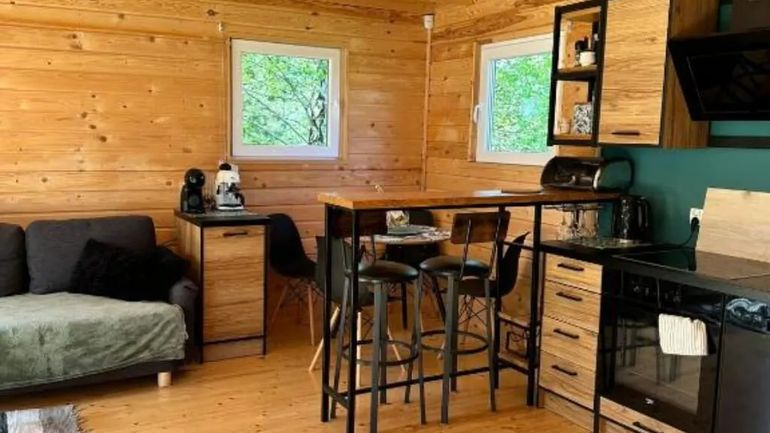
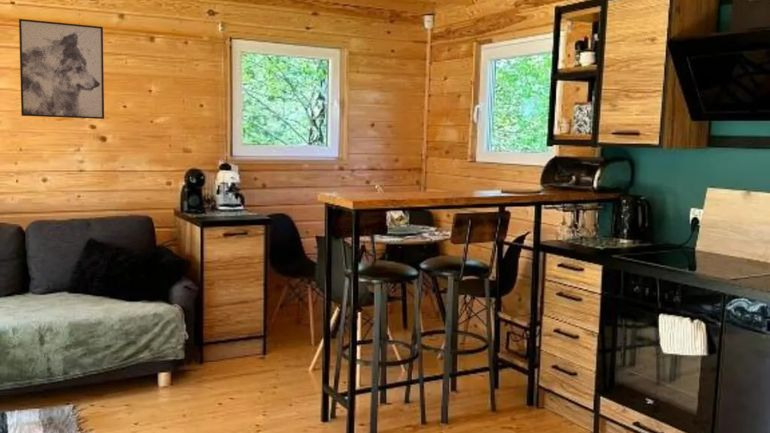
+ wall art (62, 70)
